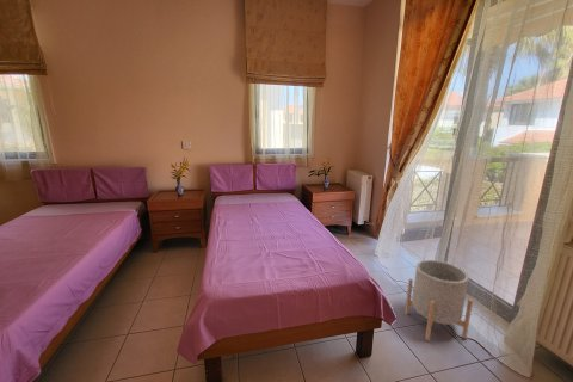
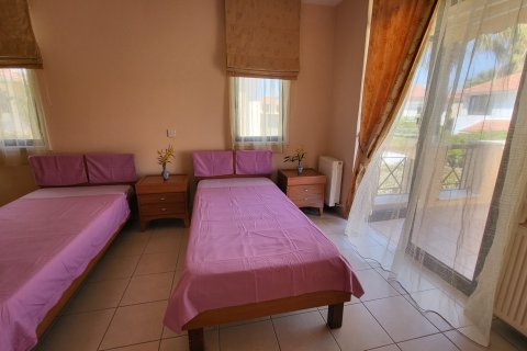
- planter (437, 297)
